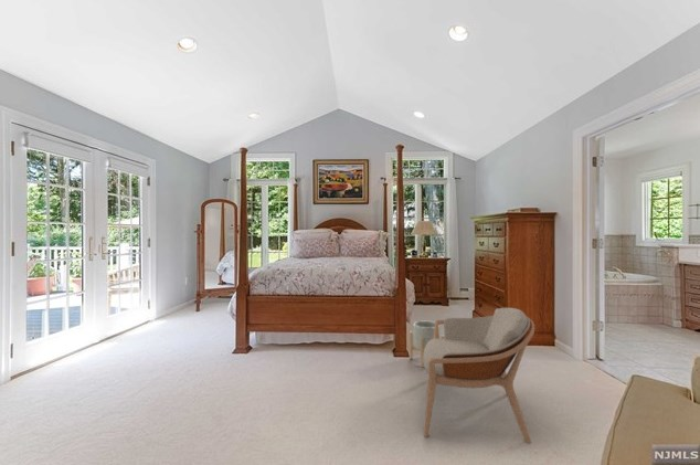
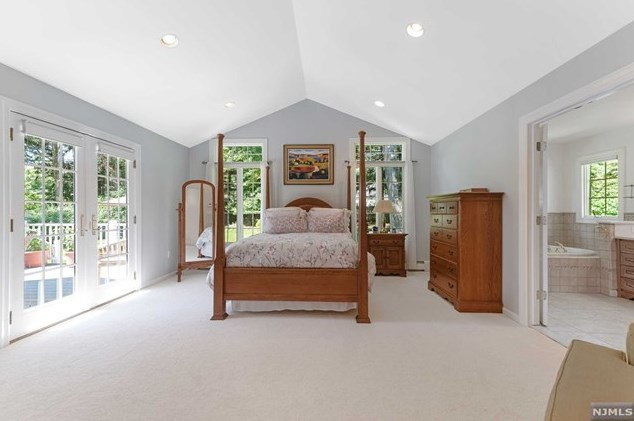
- planter (426, 342)
- armchair (476, 358)
